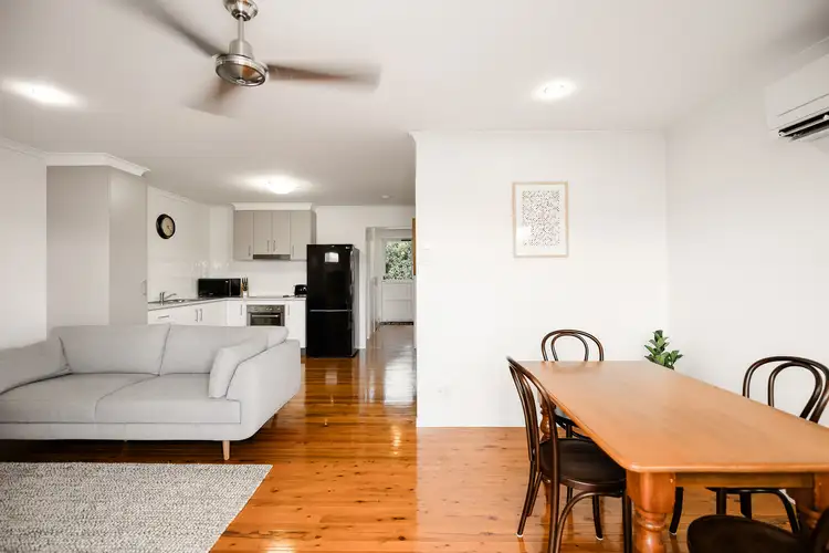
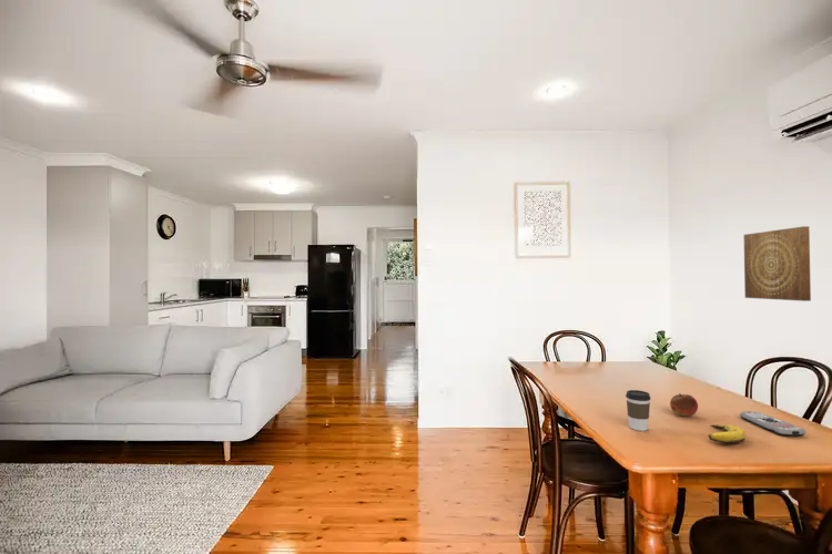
+ fruit (683, 403)
+ remote control (769, 422)
+ wall art (774, 265)
+ coffee cup (638, 410)
+ banana (726, 431)
